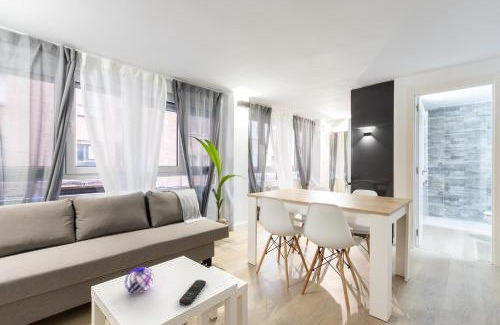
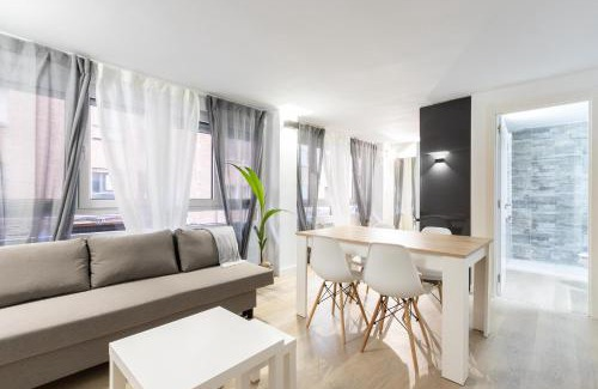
- decorative orb (139, 279)
- remote control (193, 291)
